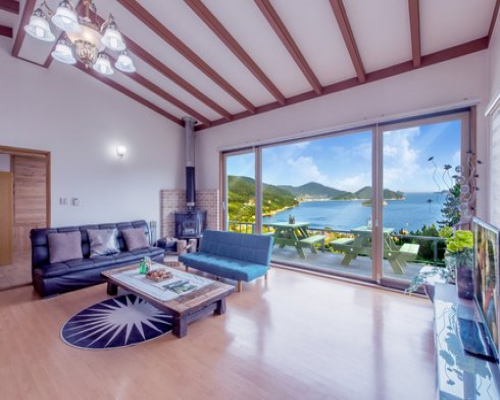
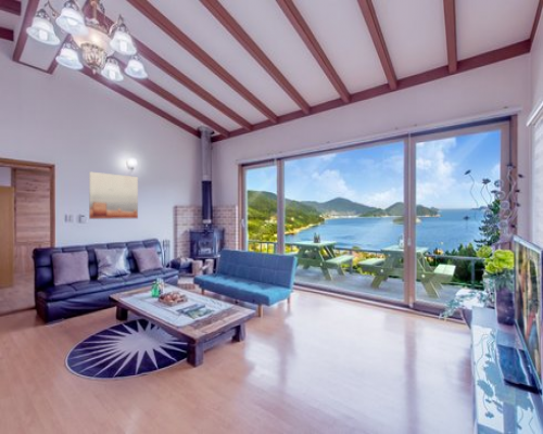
+ wall art (114, 196)
